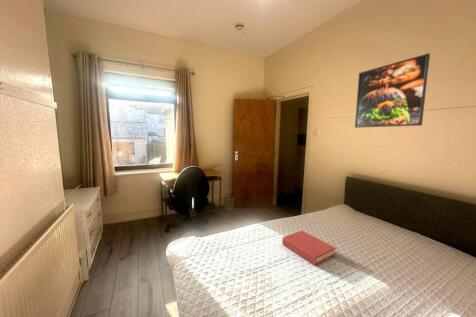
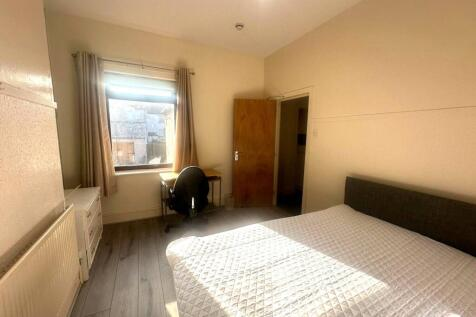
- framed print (386, 96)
- hardback book (307, 245)
